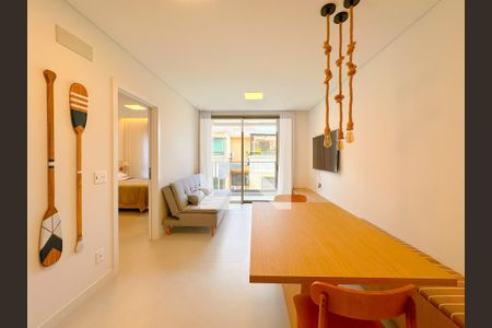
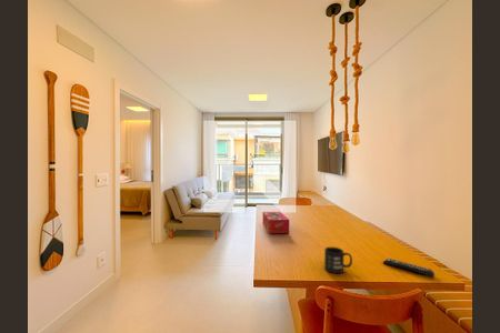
+ mug (338, 260)
+ remote control (407, 266)
+ tissue box (274, 221)
